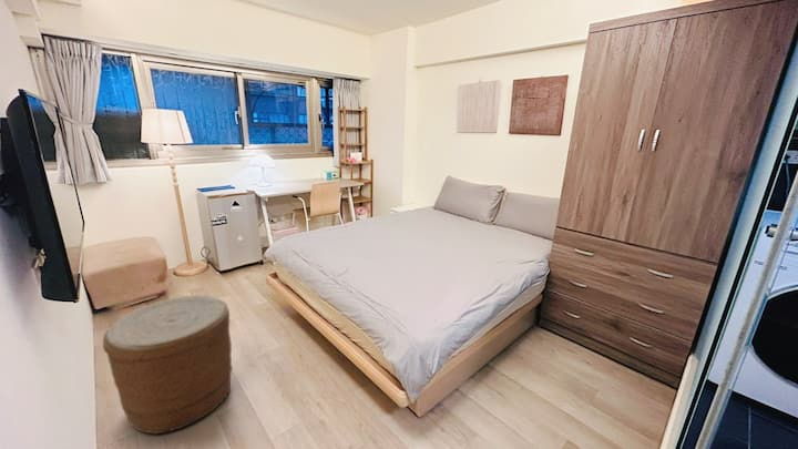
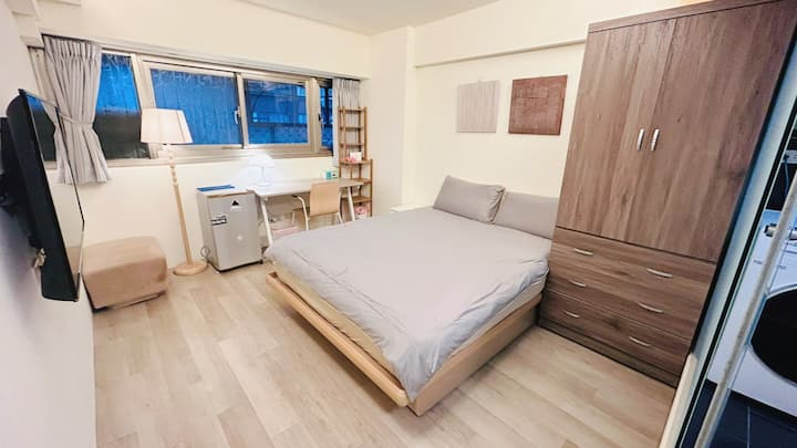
- basket (177, 359)
